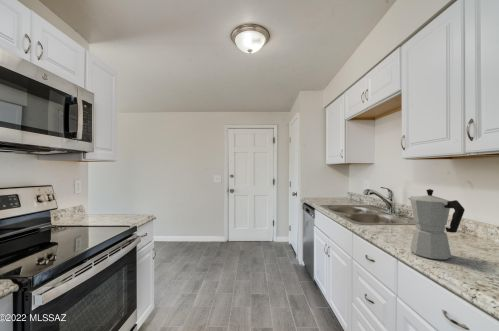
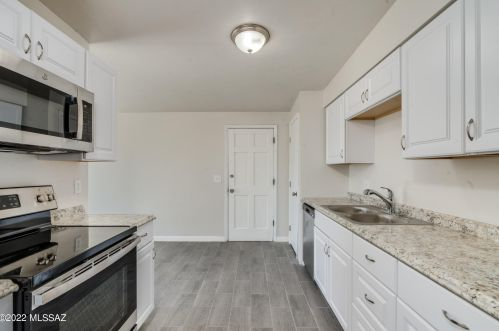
- moka pot (433, 222)
